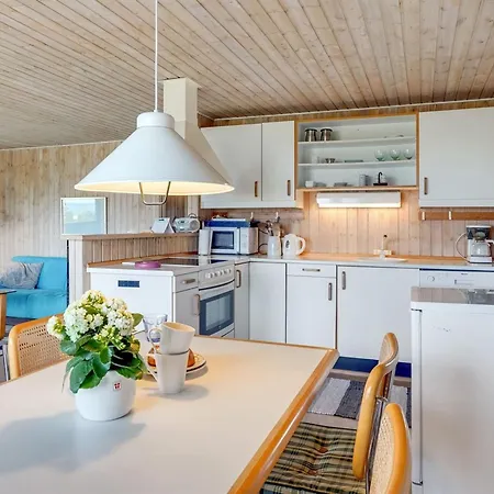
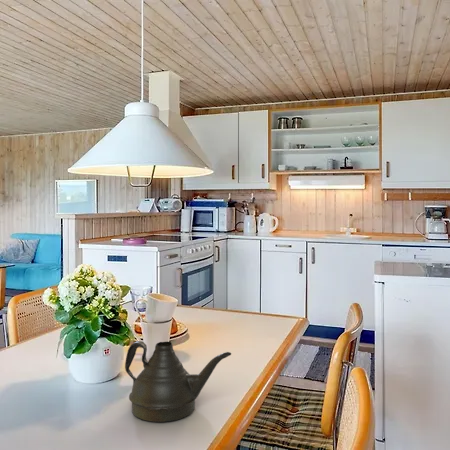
+ teapot (176, 377)
